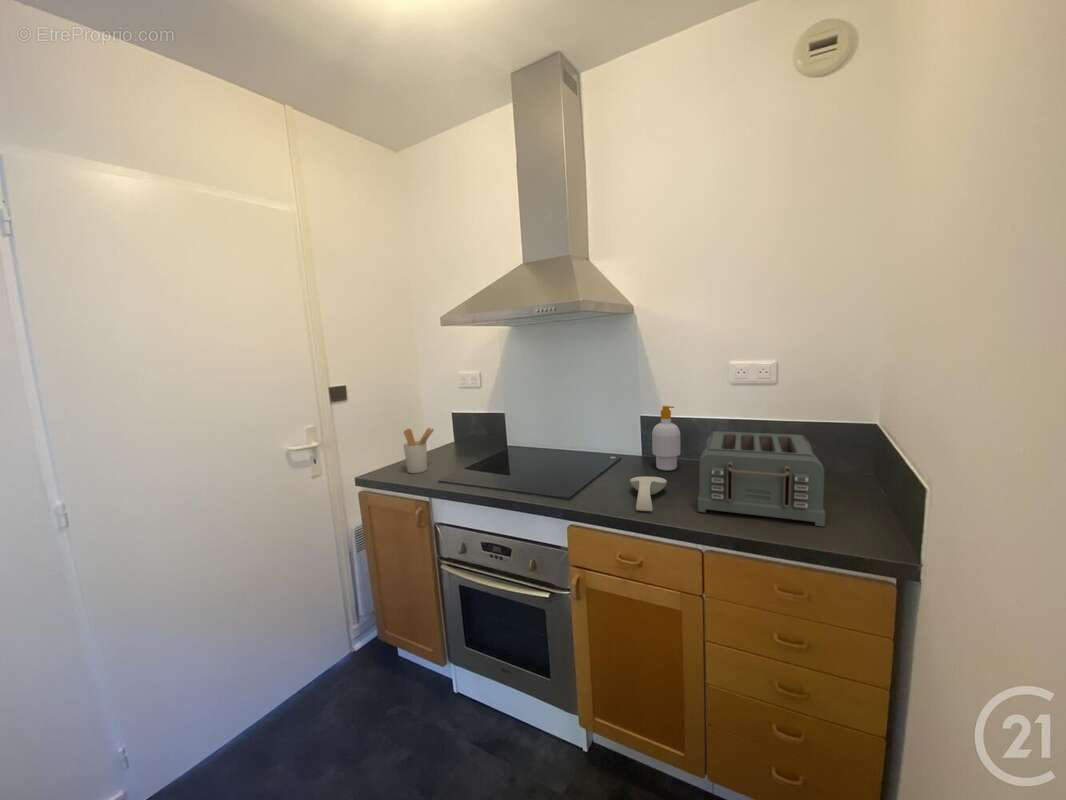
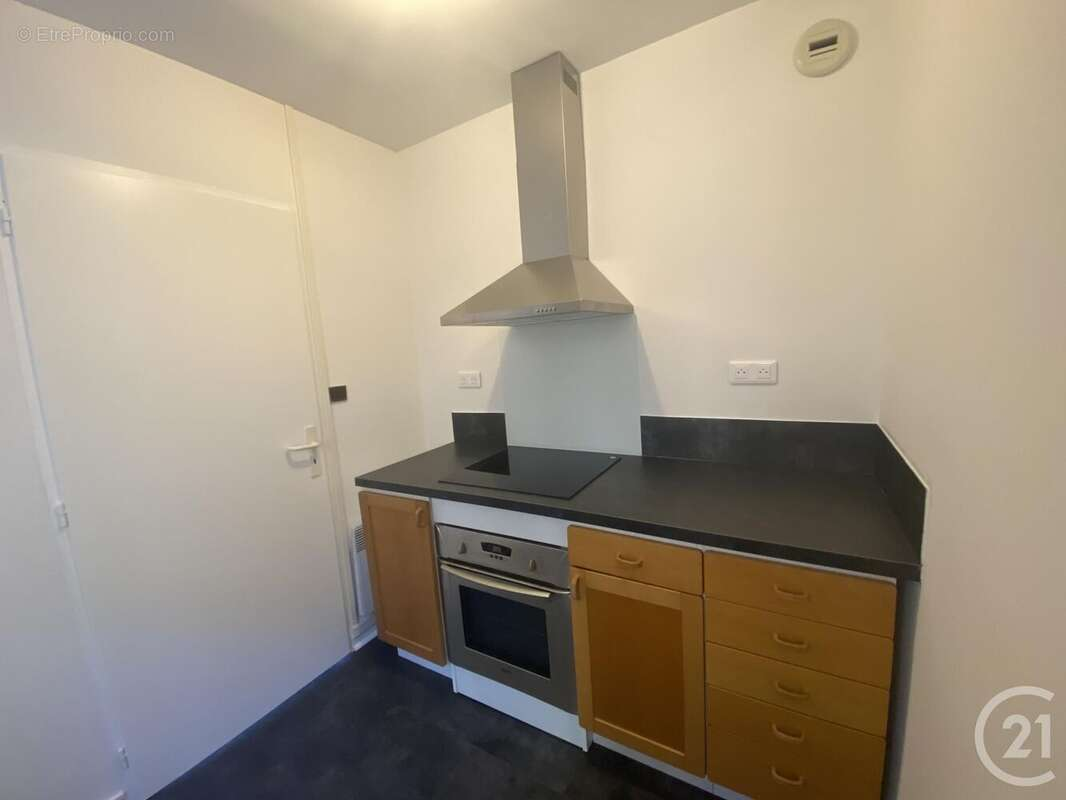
- soap bottle (666, 437)
- toaster (756, 472)
- spoon rest (647, 487)
- utensil holder (420, 449)
